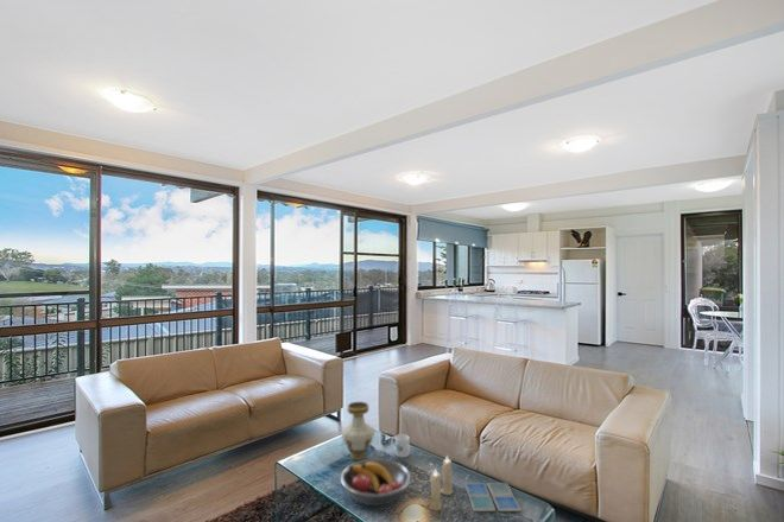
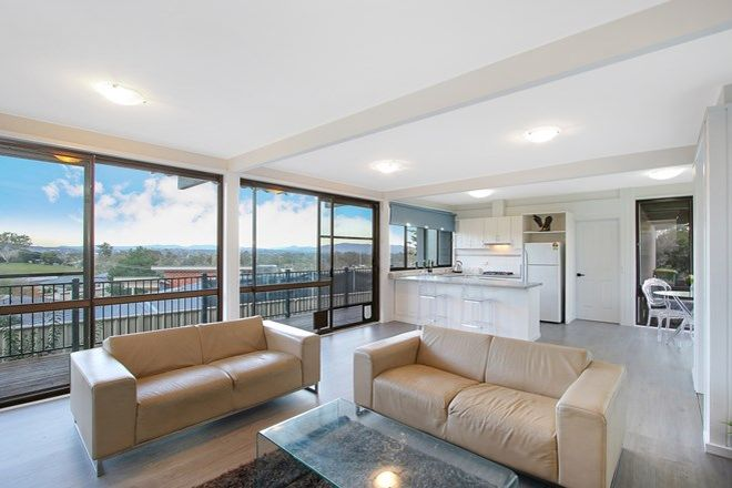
- vase (358, 429)
- fruit bowl (375, 482)
- candle (440, 479)
- drink coaster (492, 496)
- mug (399, 444)
